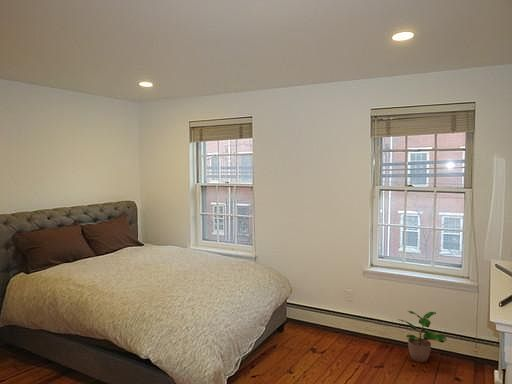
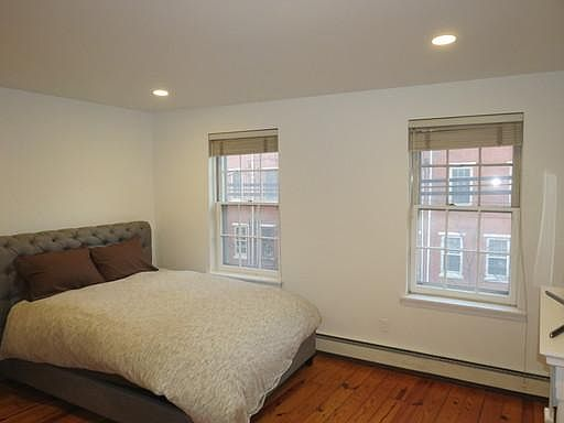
- potted plant (420, 334)
